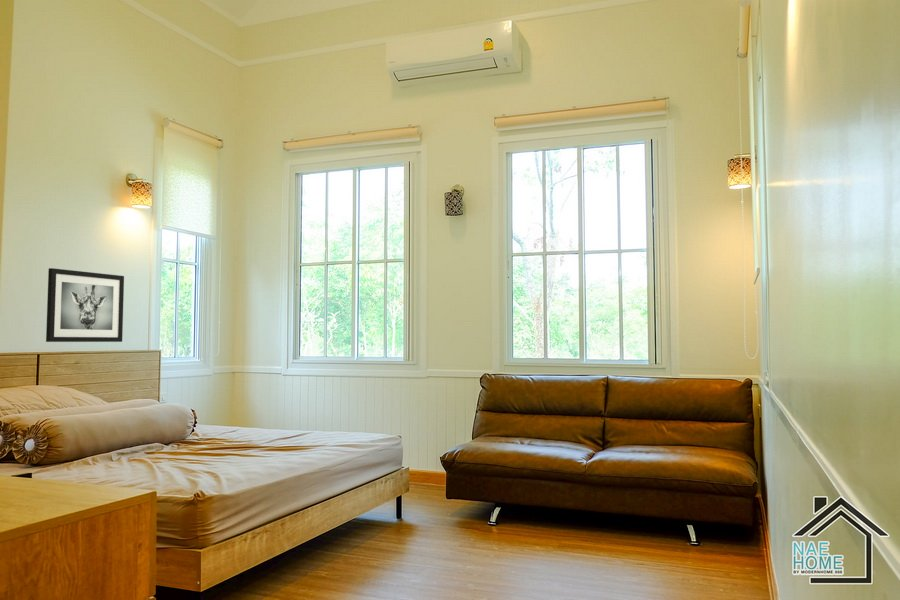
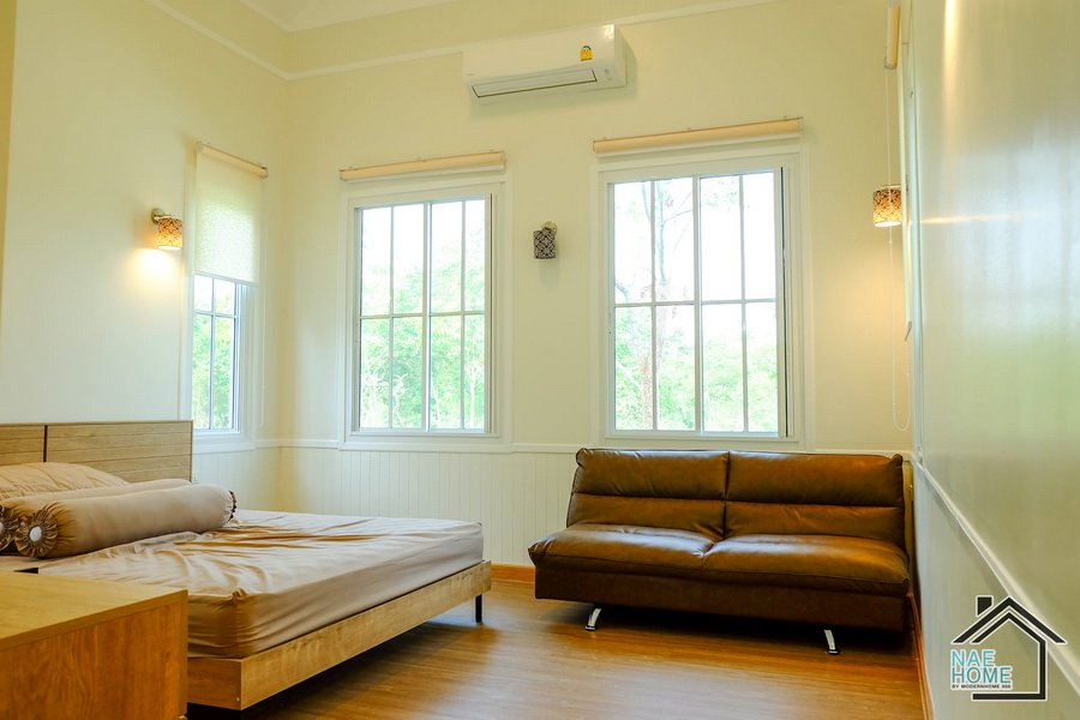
- wall art (87, 307)
